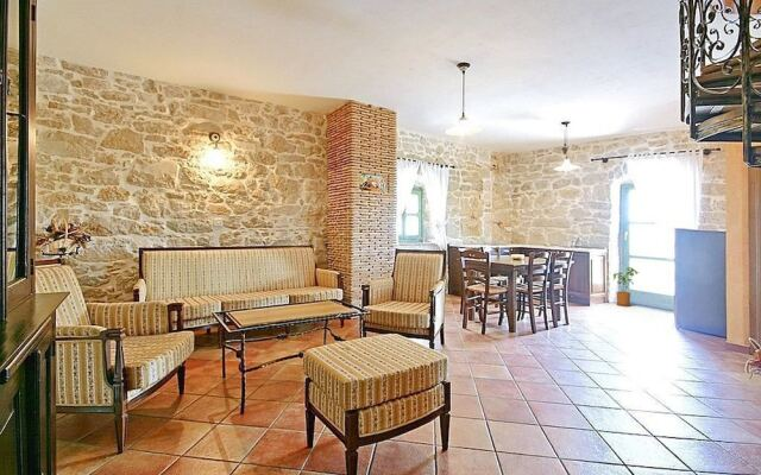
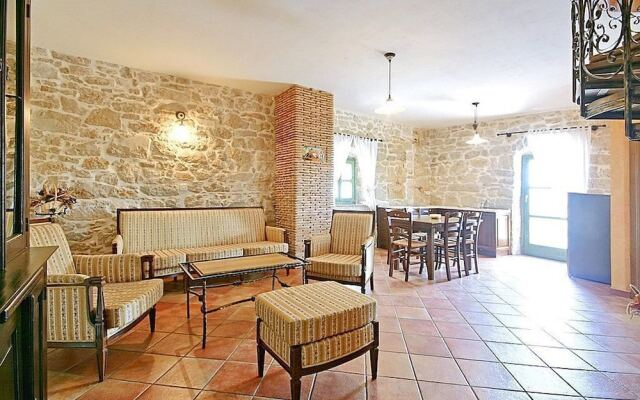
- house plant (624, 286)
